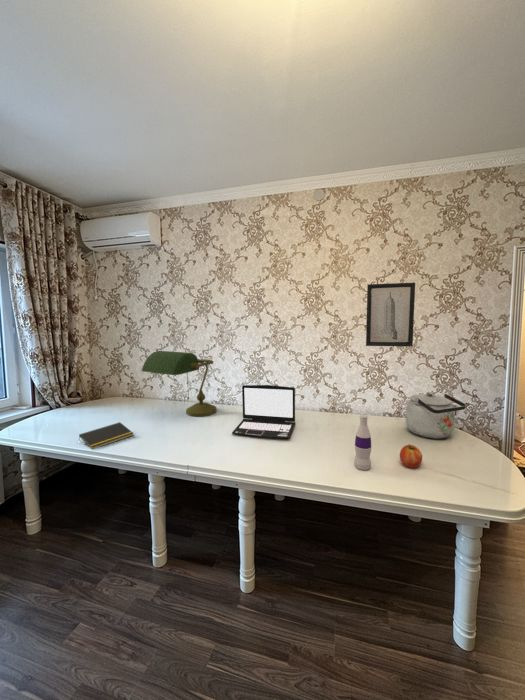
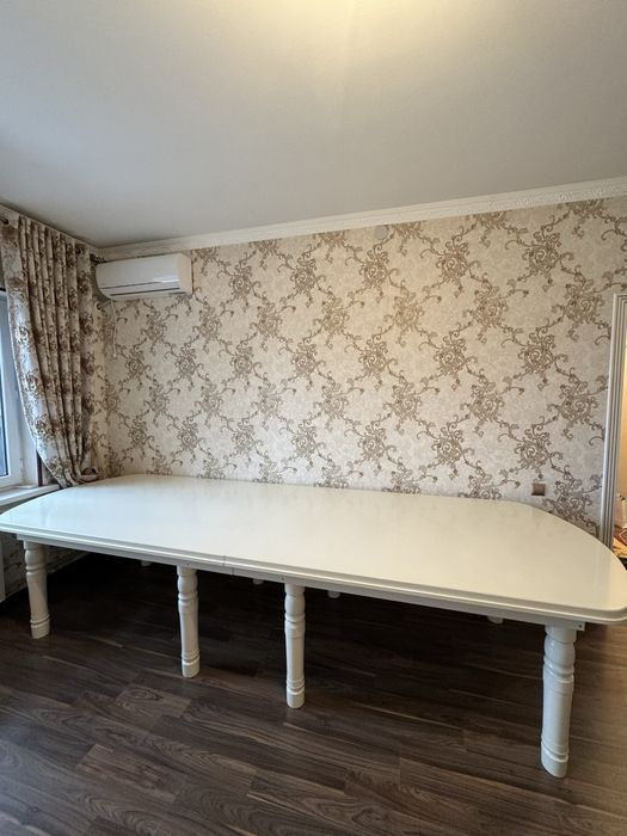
- laptop (264, 410)
- notepad (107, 434)
- bottle (363, 441)
- fruit (410, 455)
- wall art (389, 315)
- kettle (434, 412)
- desk lamp (187, 383)
